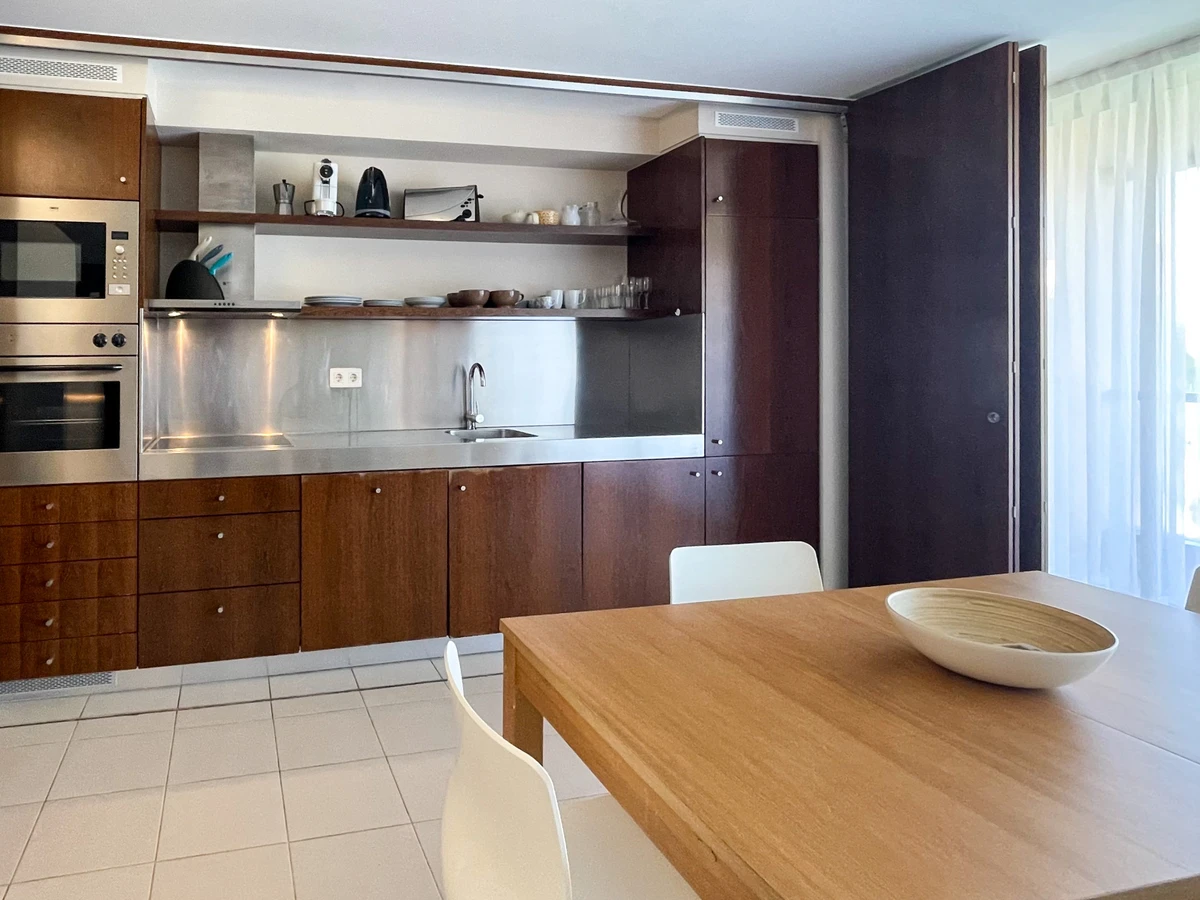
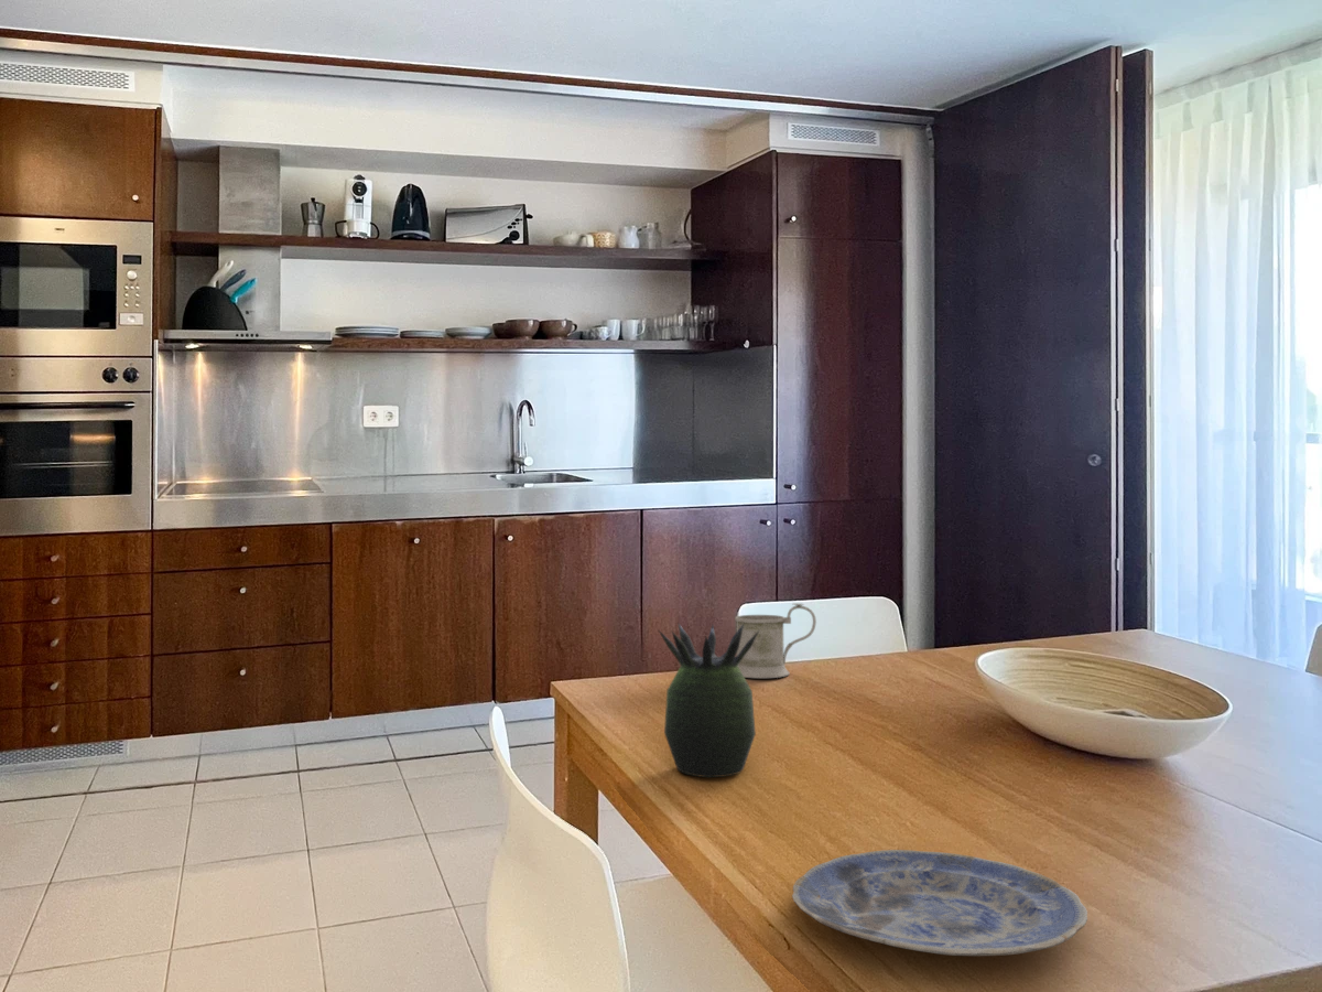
+ mug (773, 638)
+ plate (935, 906)
+ succulent plant (709, 698)
